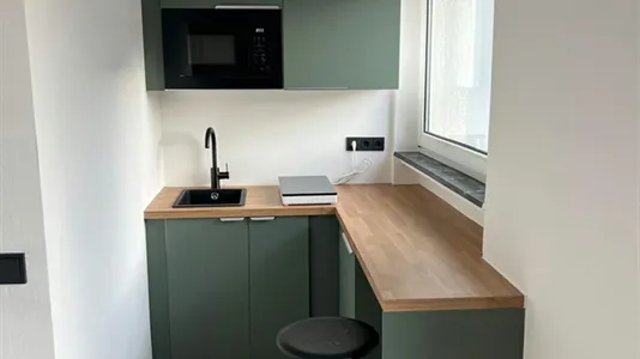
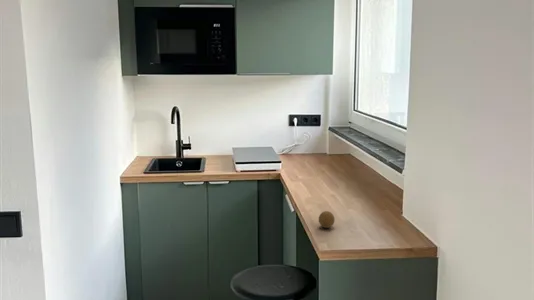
+ fruit (326, 219)
